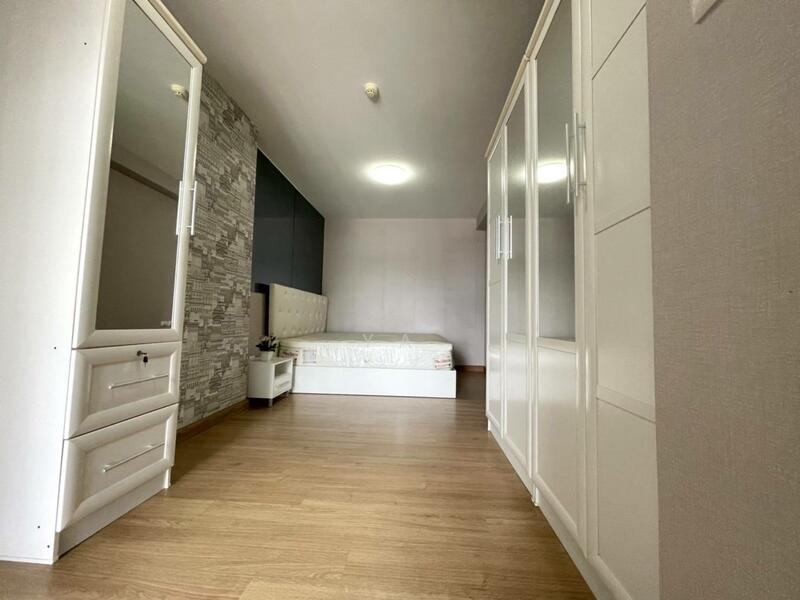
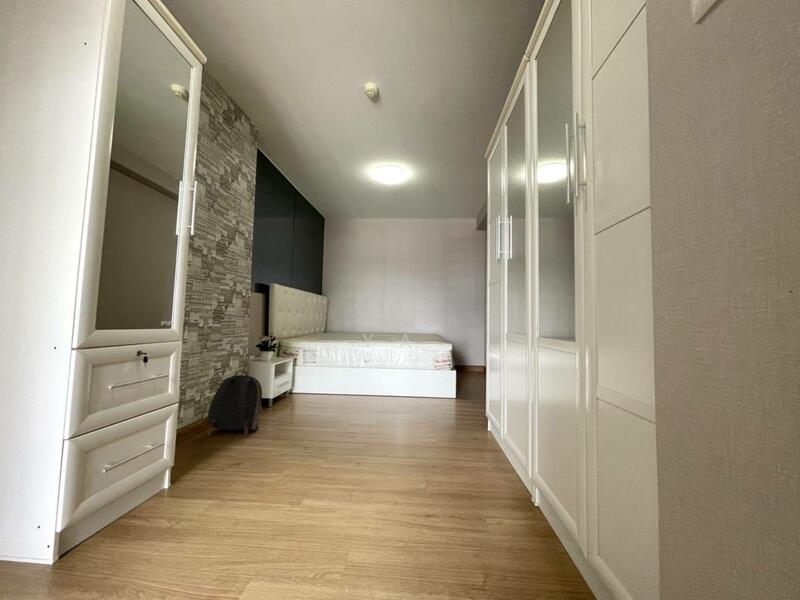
+ backpack (237, 401)
